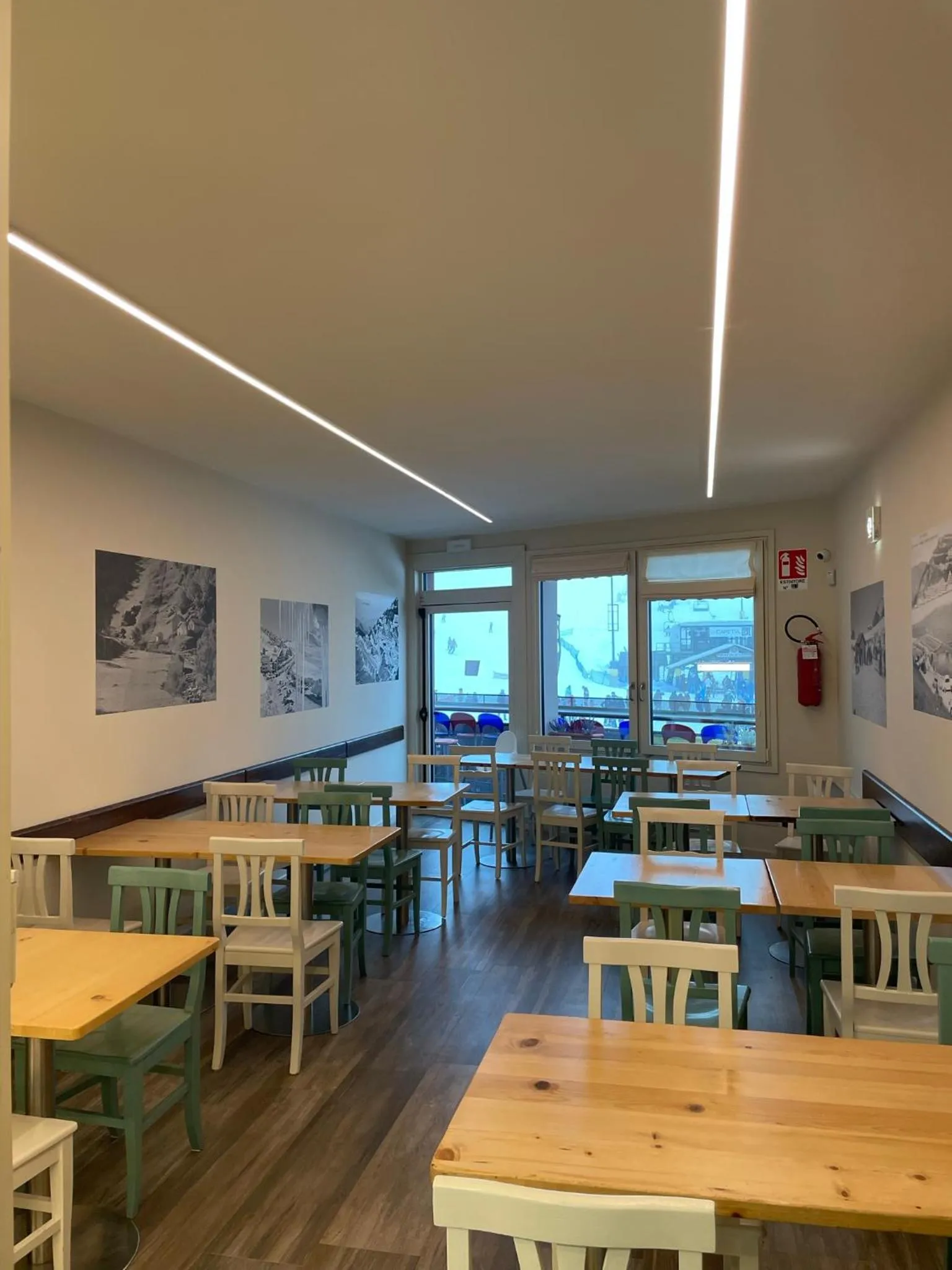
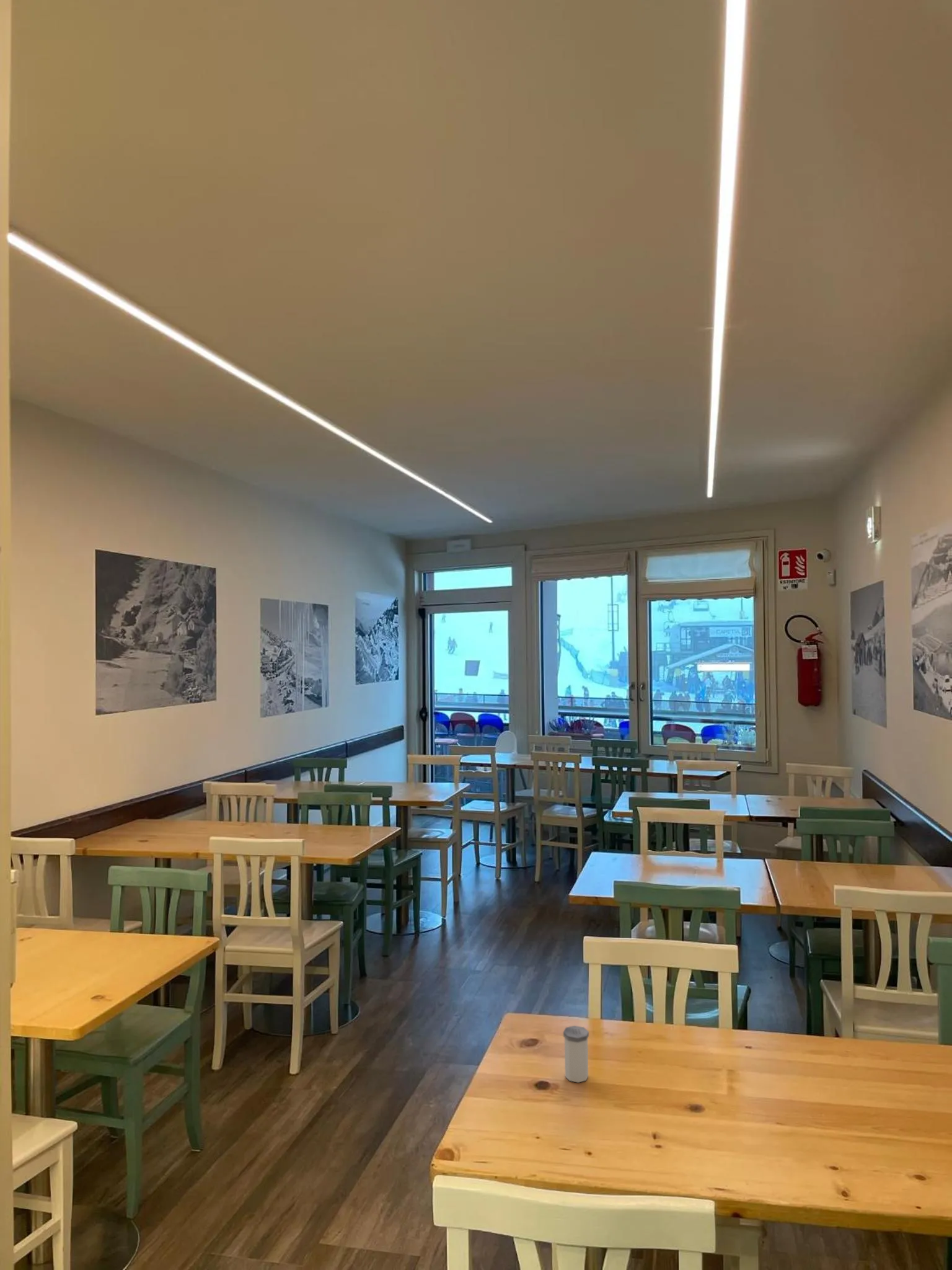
+ salt shaker (576, 1054)
